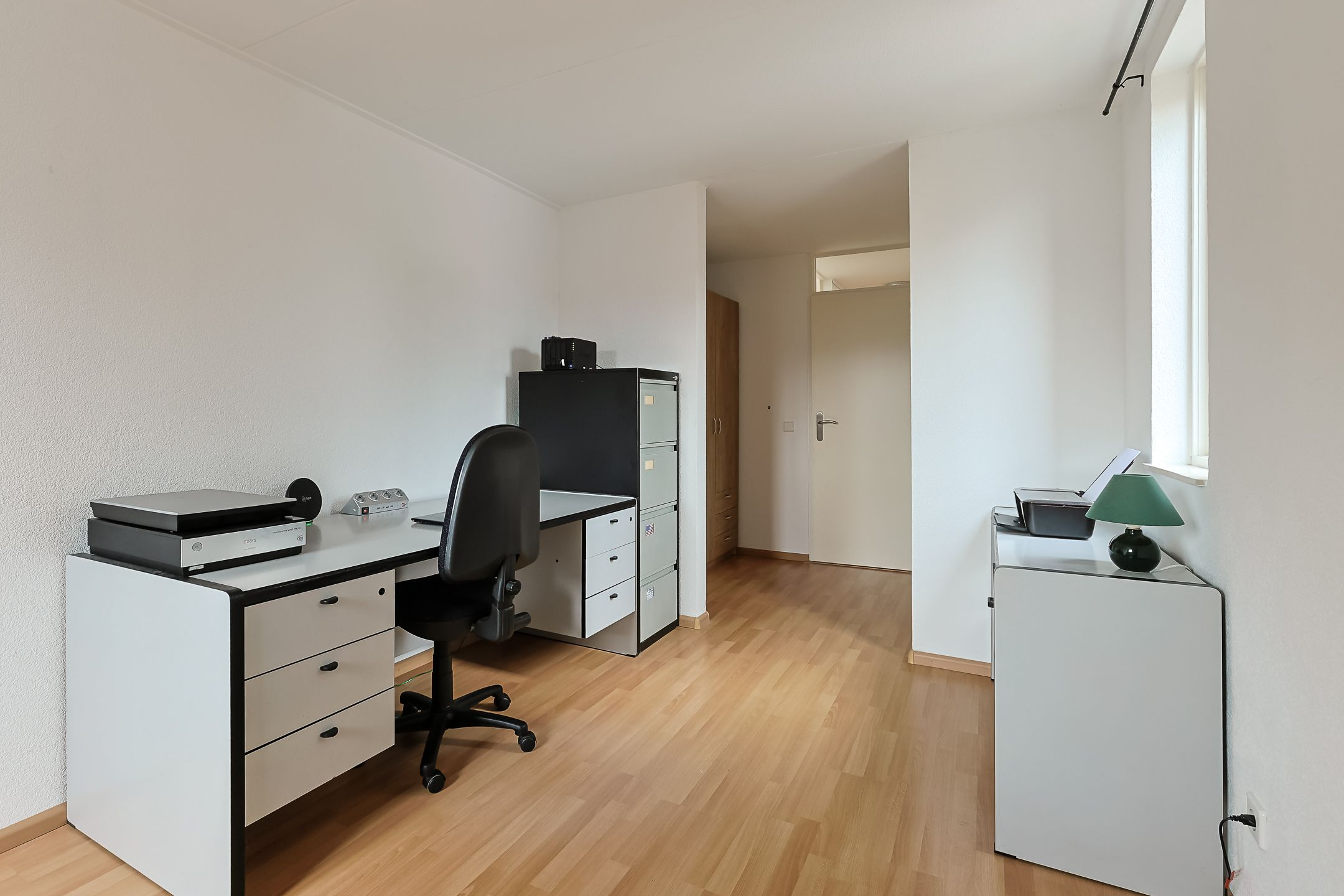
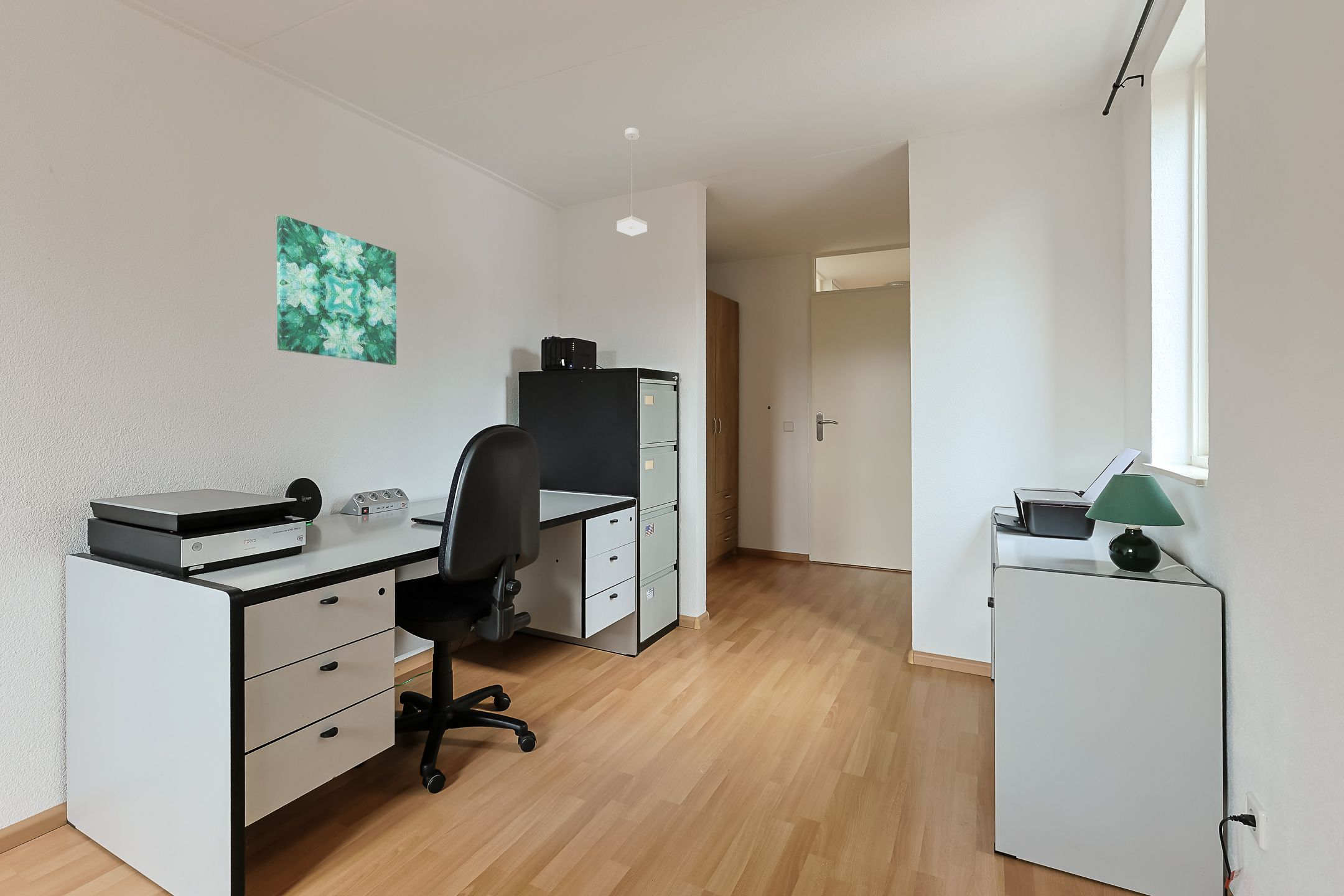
+ pendant lamp (632, 181)
+ wall art (341, 297)
